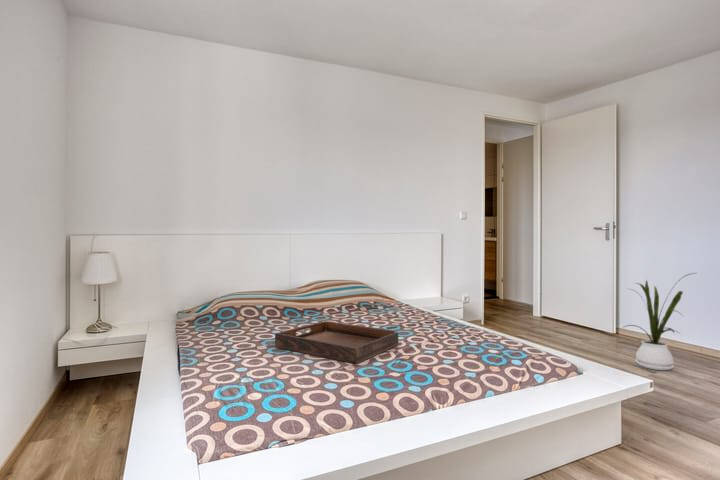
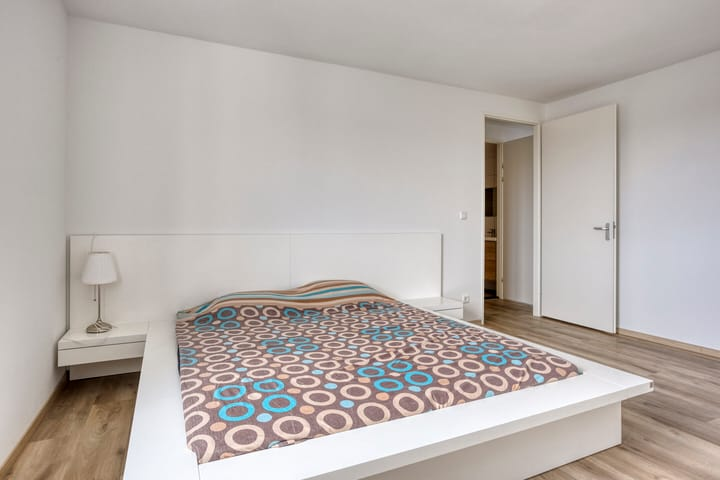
- house plant (658, 318)
- serving tray (338, 339)
